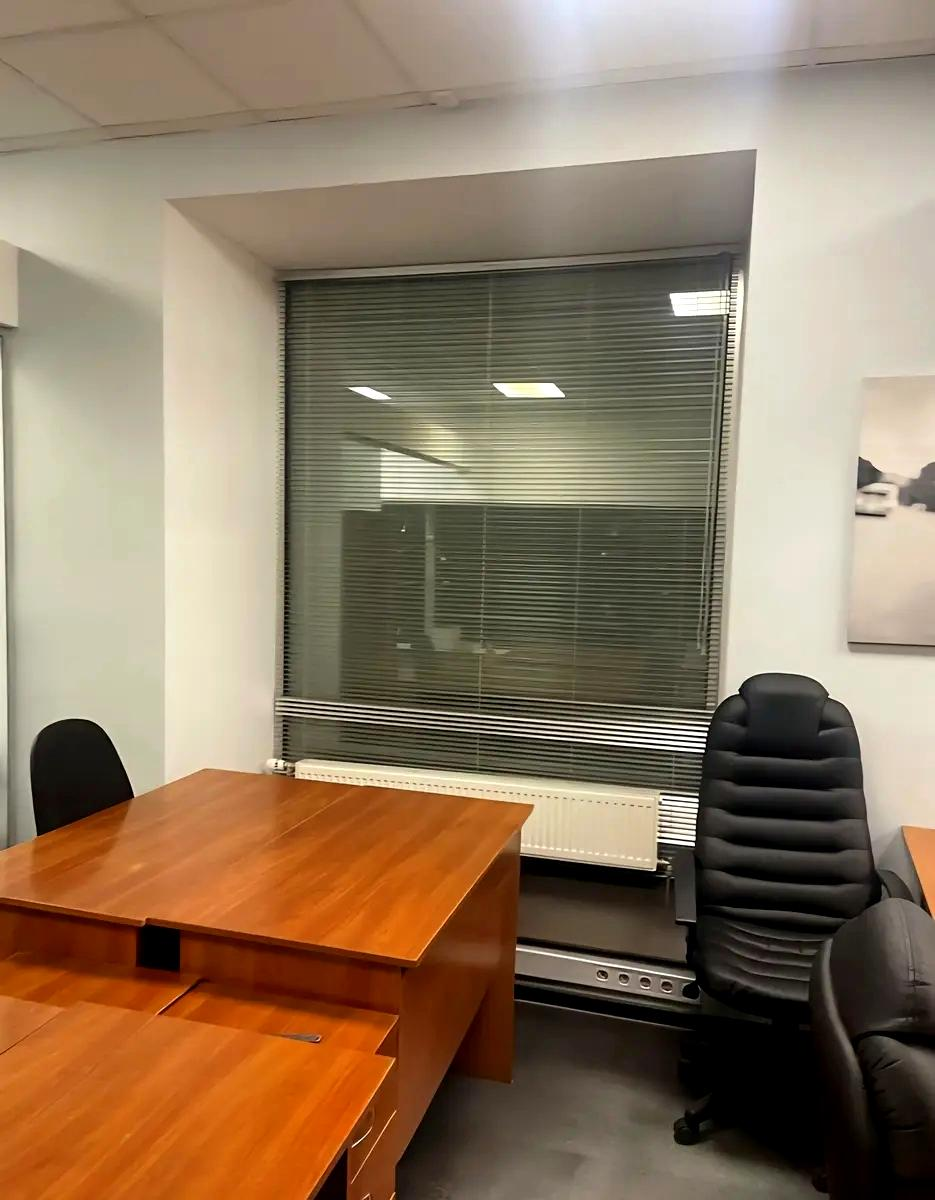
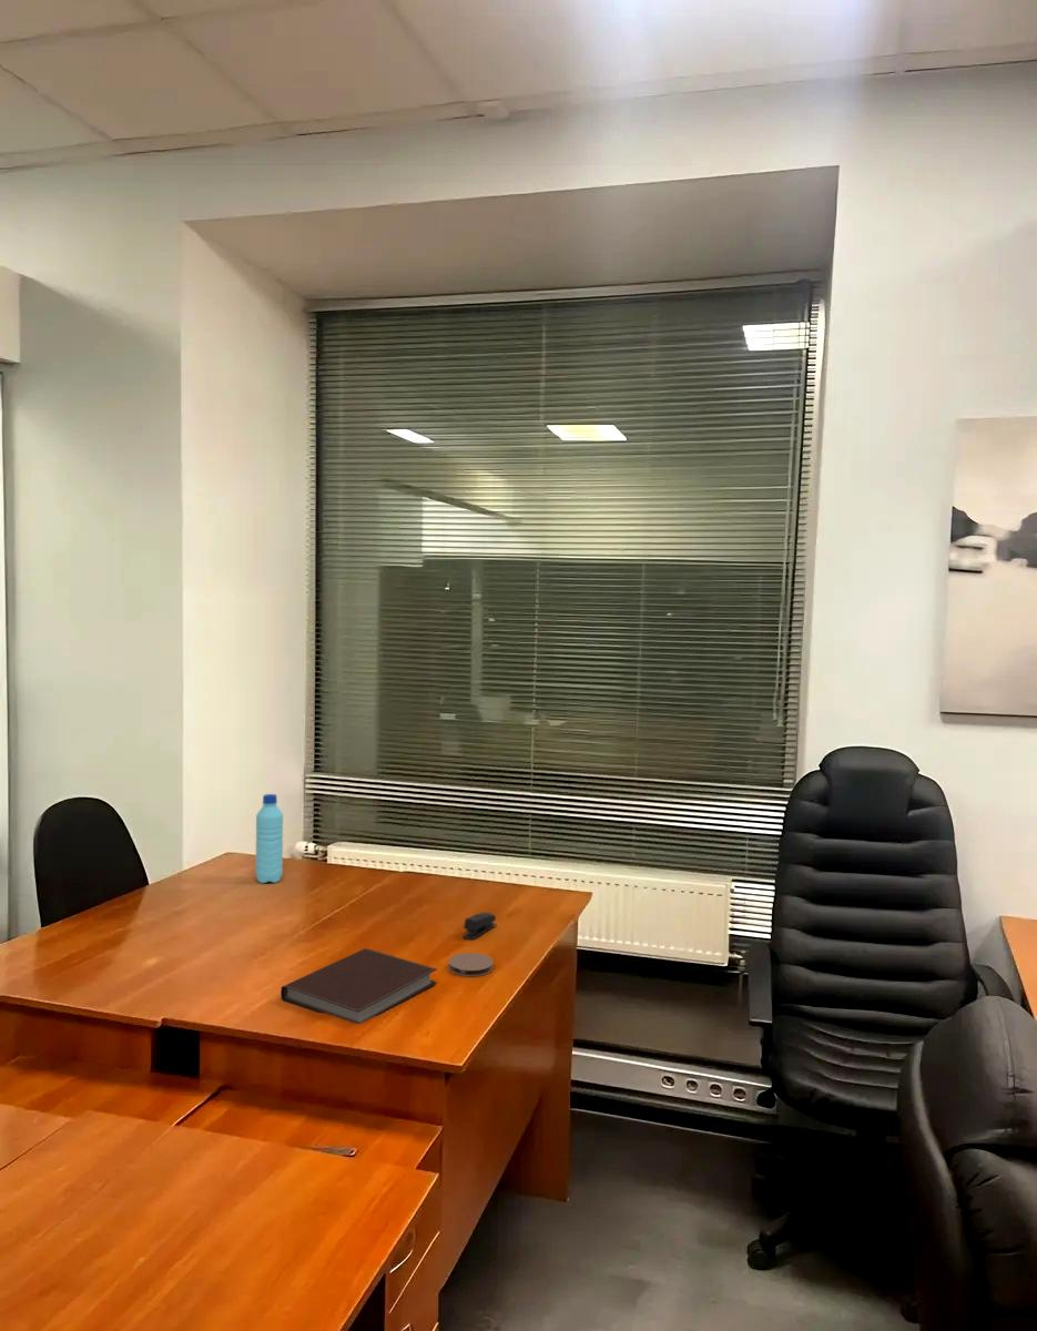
+ coaster (470, 964)
+ notebook (360, 984)
+ water bottle (268, 837)
+ stapler (479, 922)
